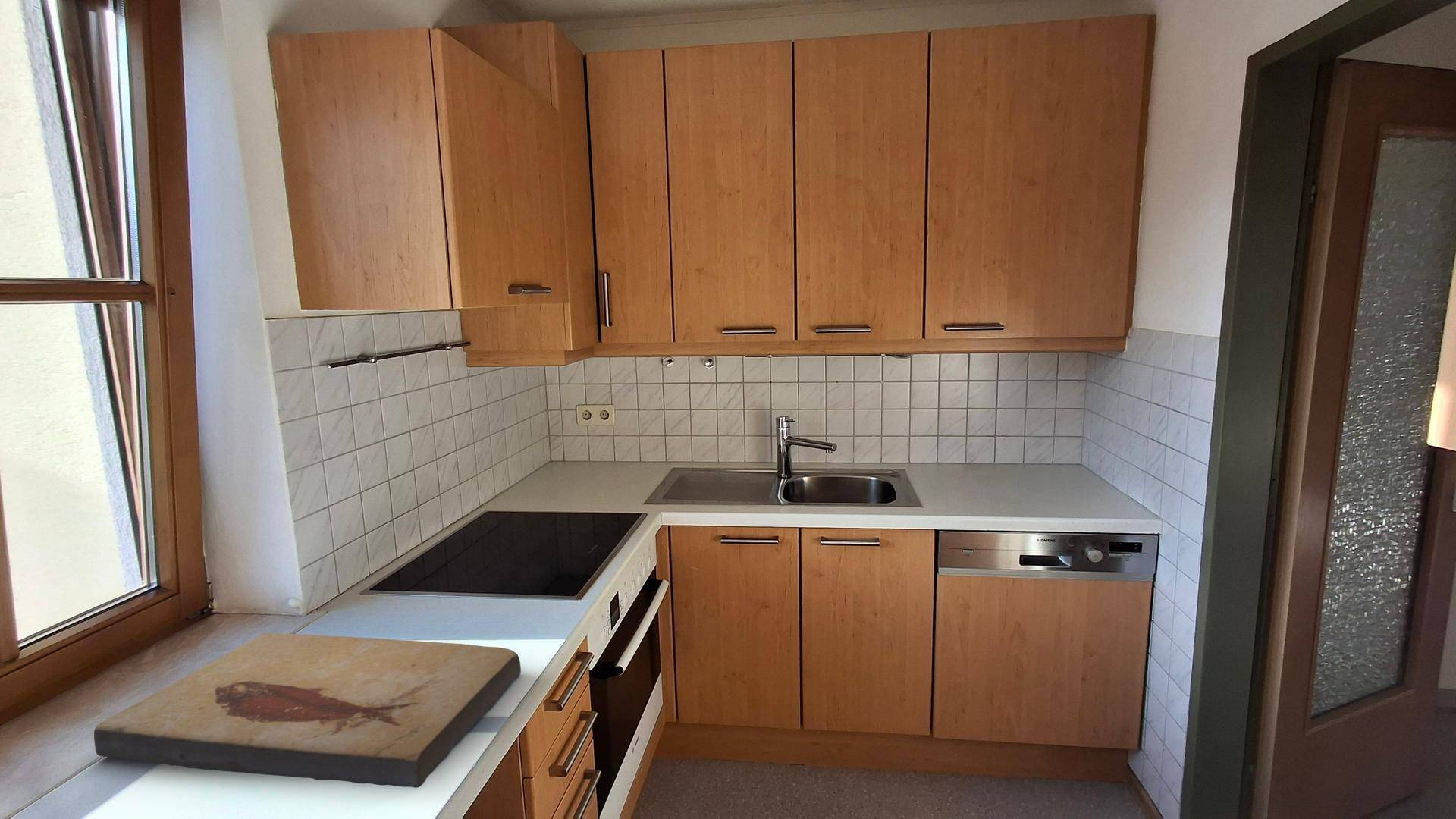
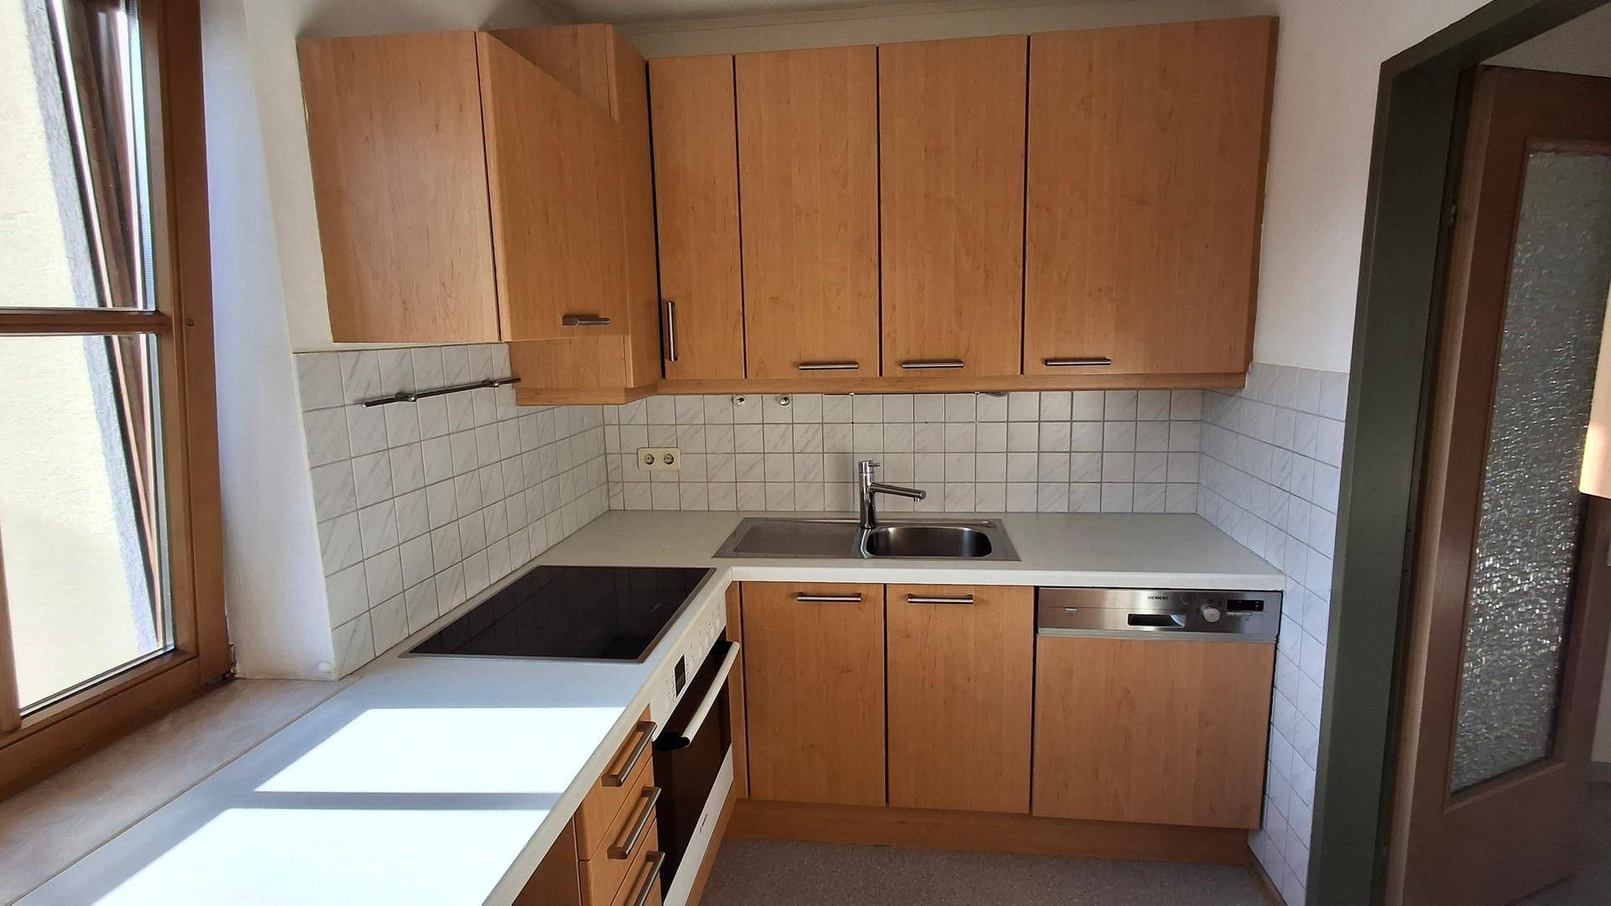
- fish fossil (328, 697)
